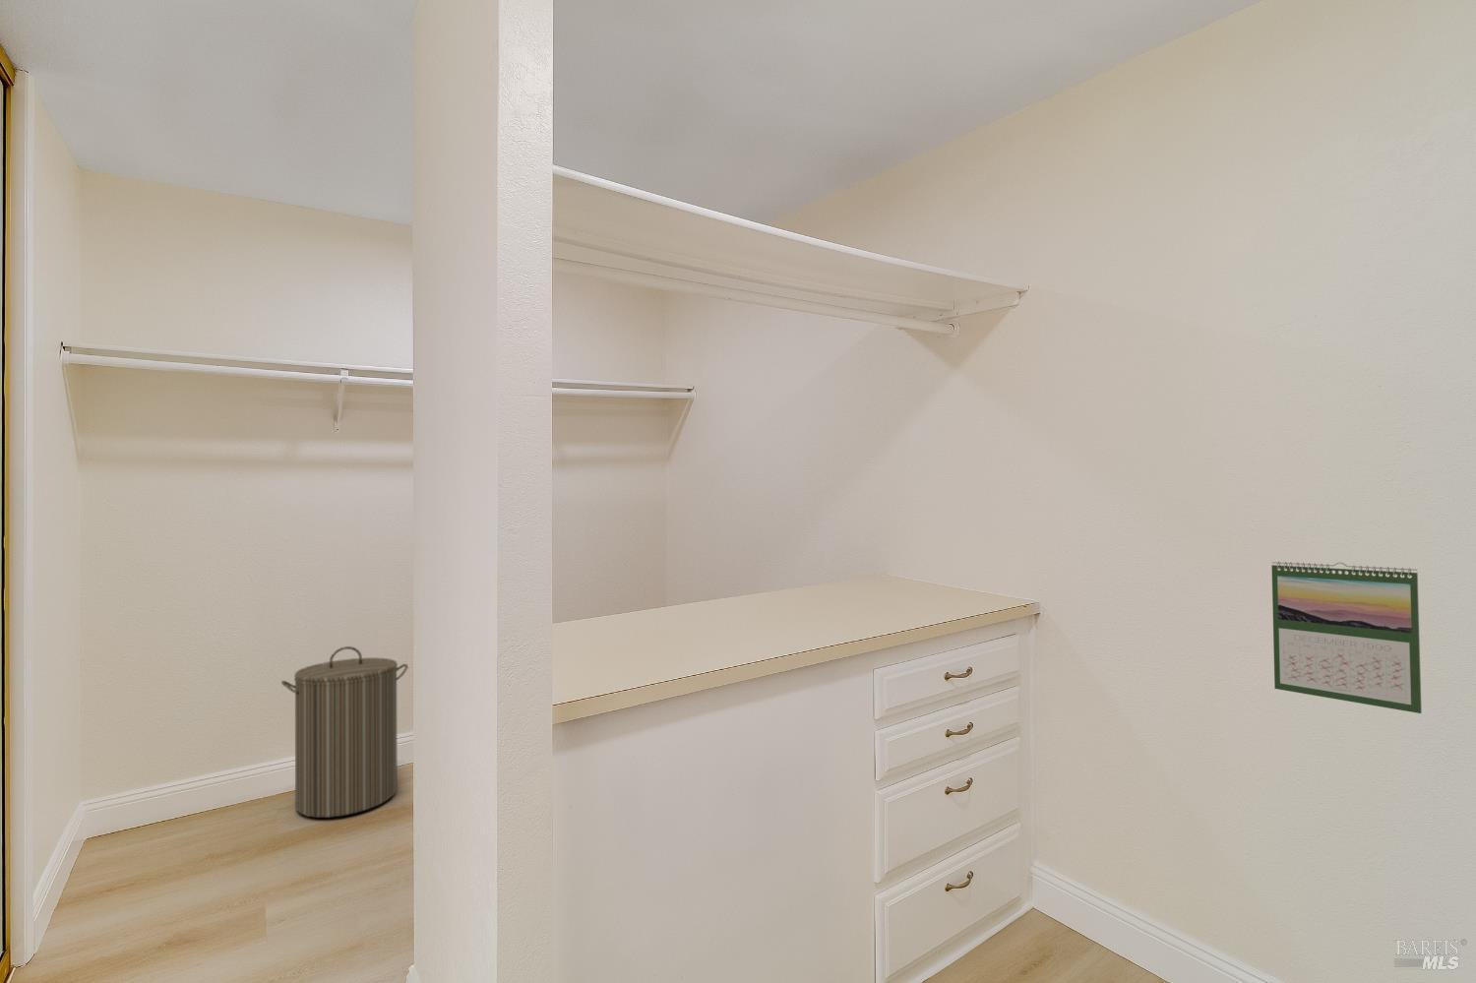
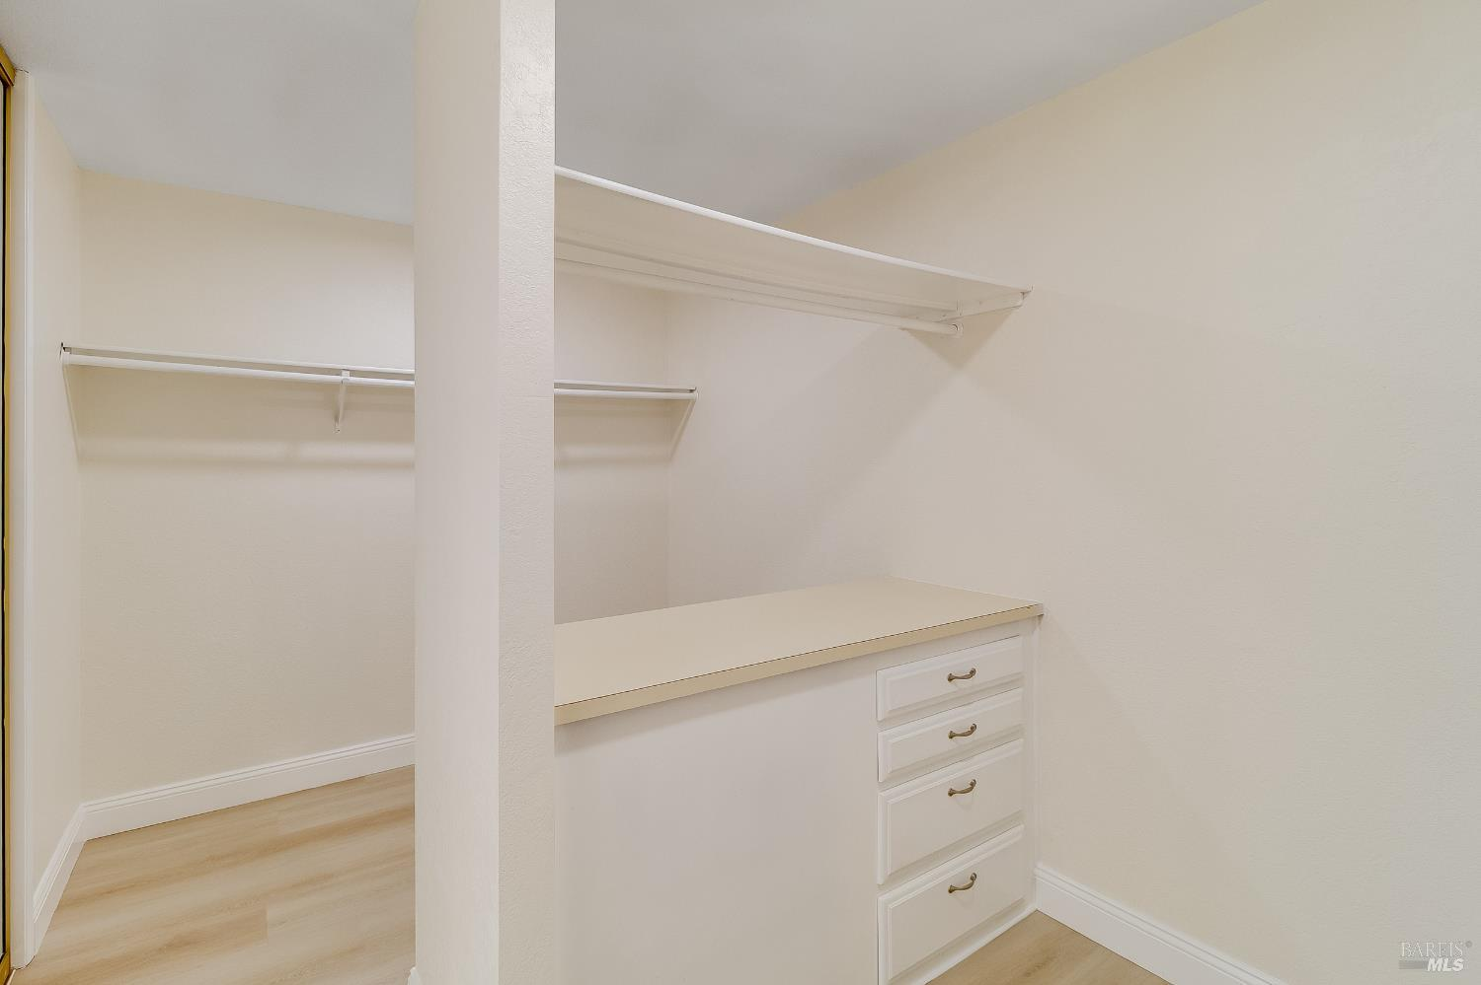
- laundry hamper (348, 721)
- calendar (1341, 631)
